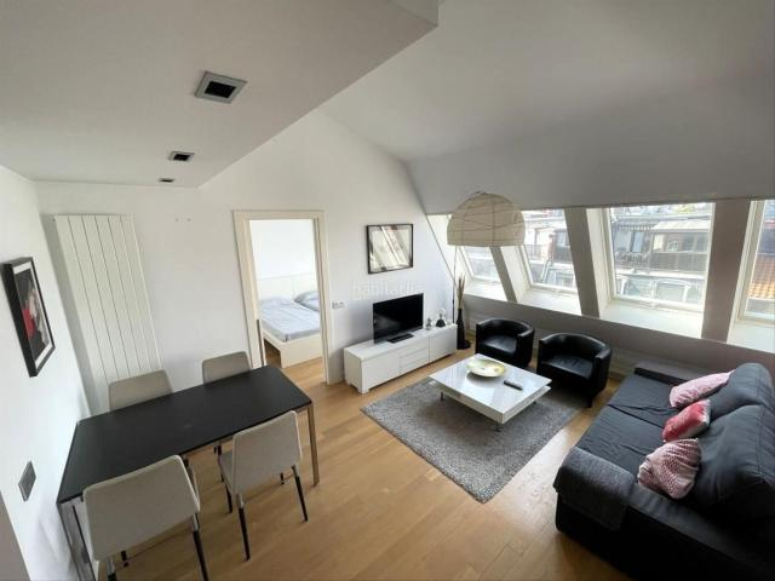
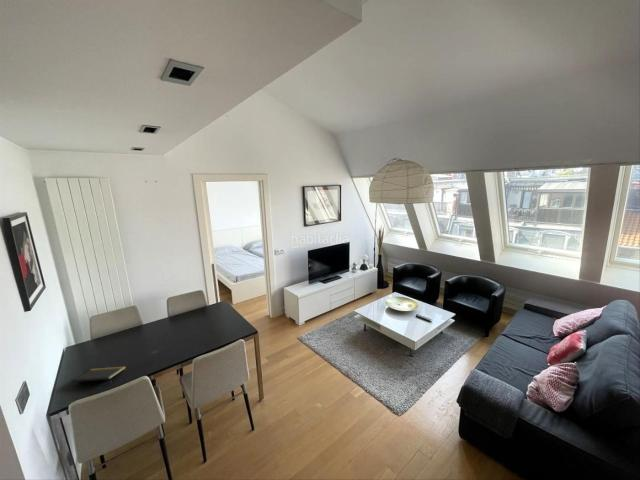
+ notepad (100, 373)
